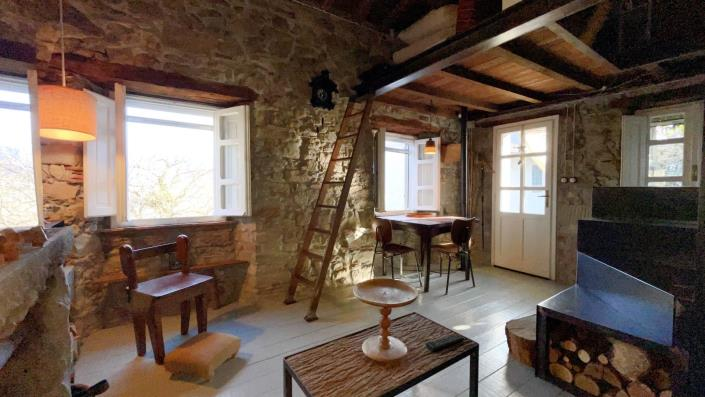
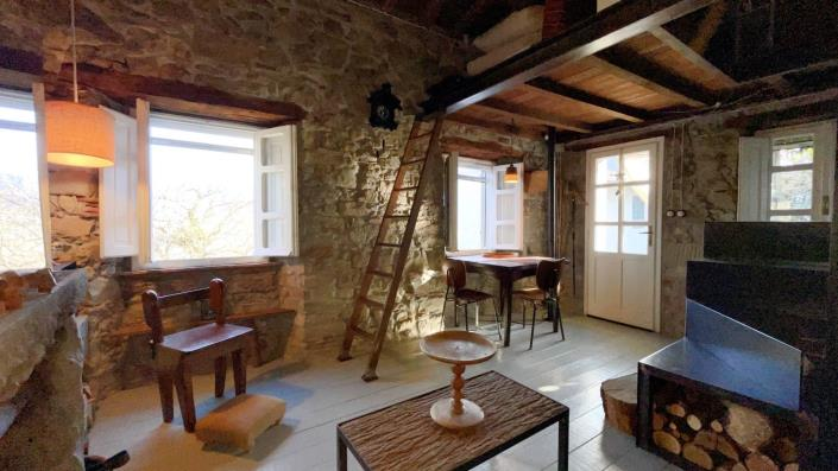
- remote control (445, 342)
